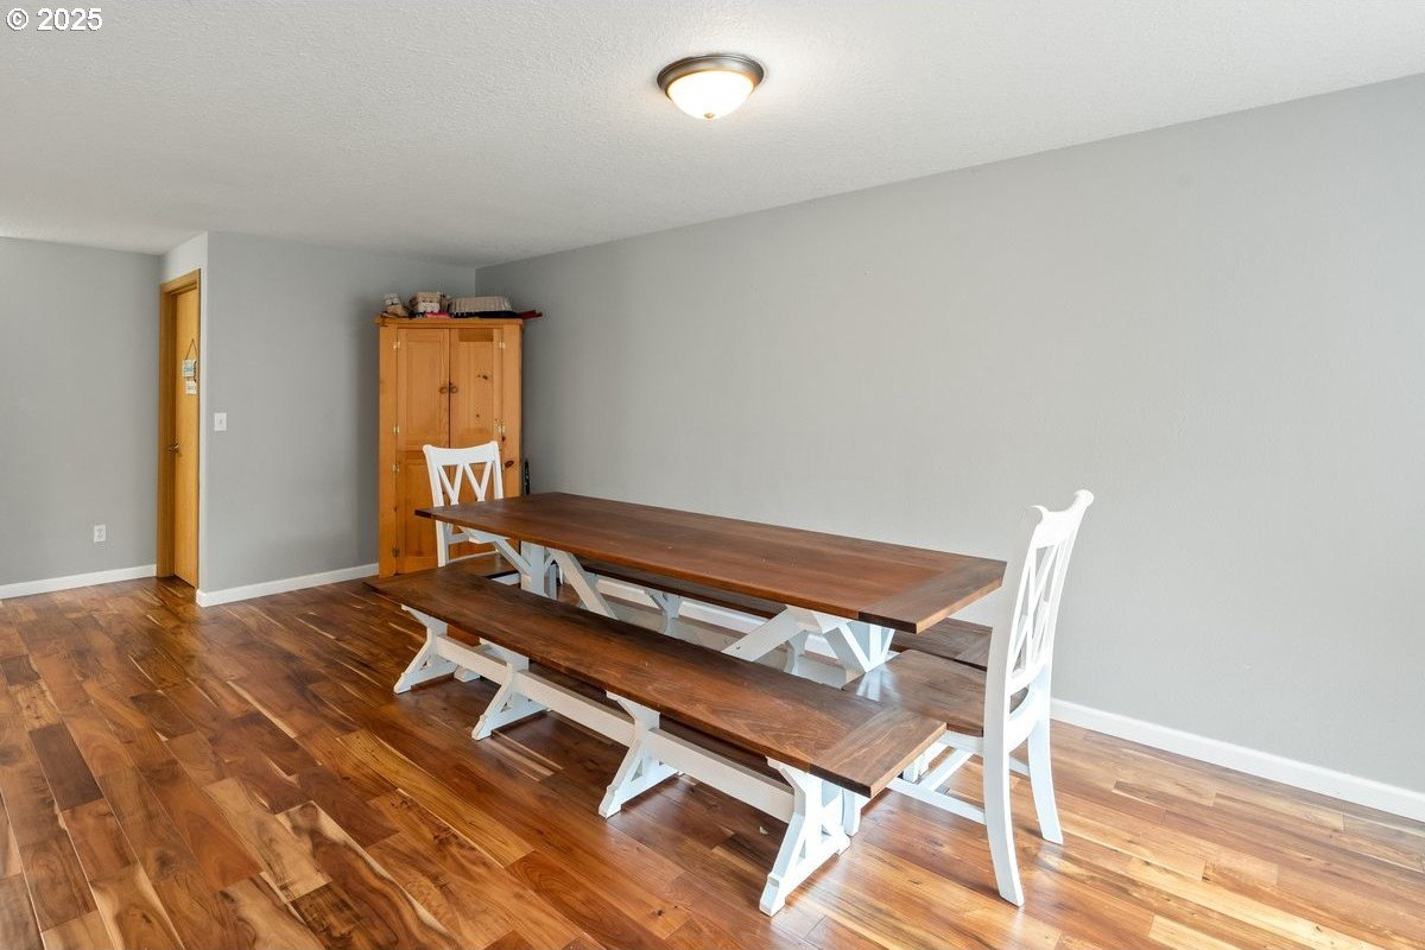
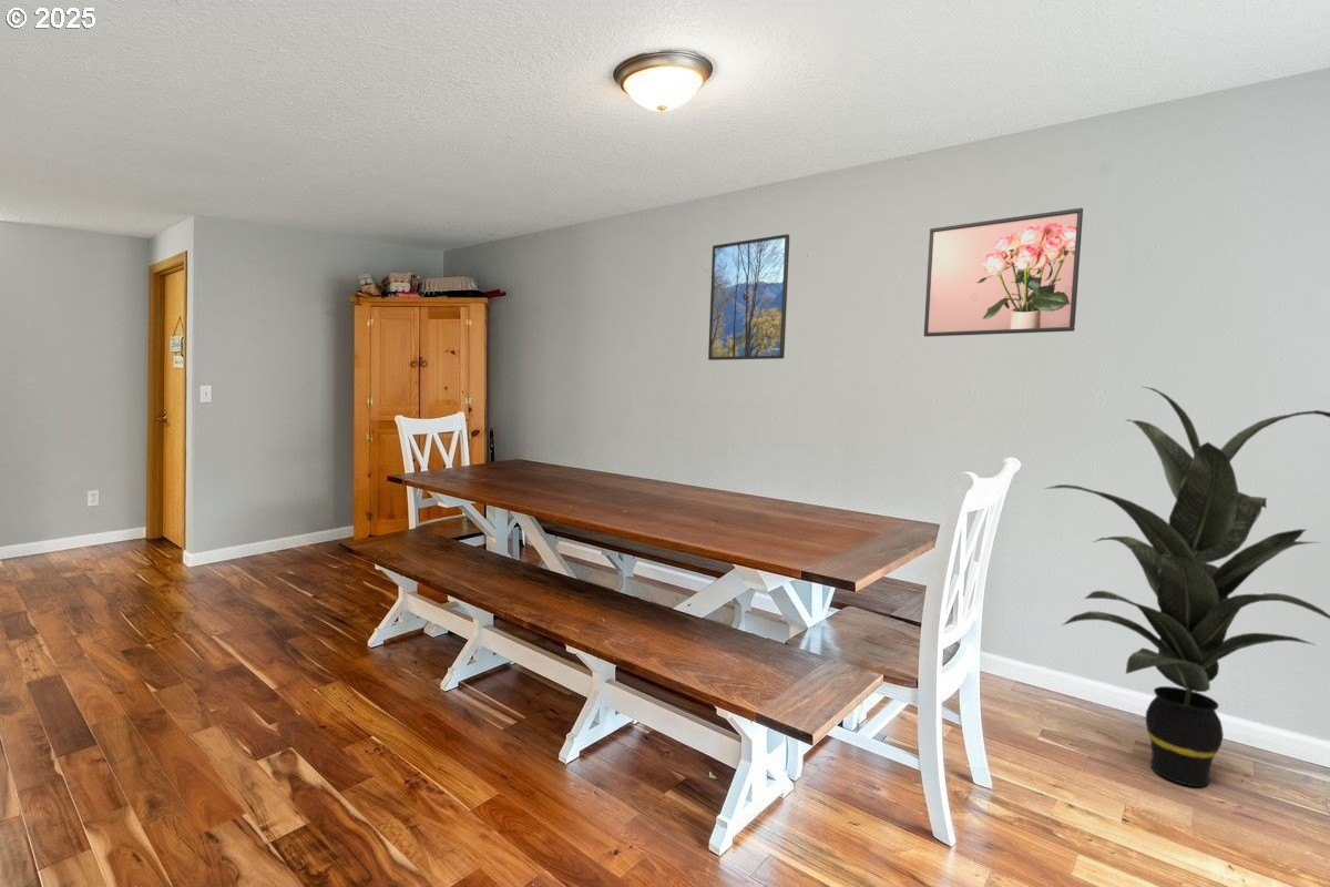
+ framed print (747, 299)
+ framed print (998, 276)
+ indoor plant (1178, 579)
